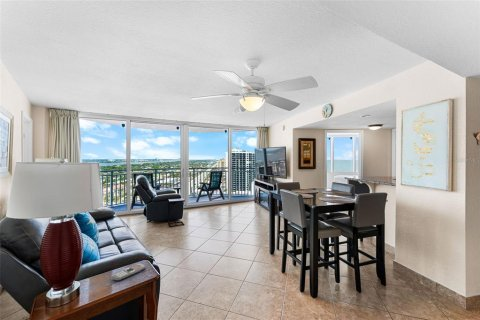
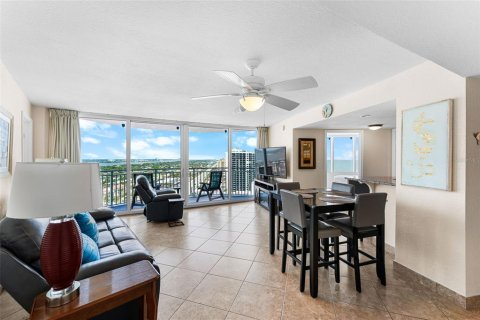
- remote control (129, 271)
